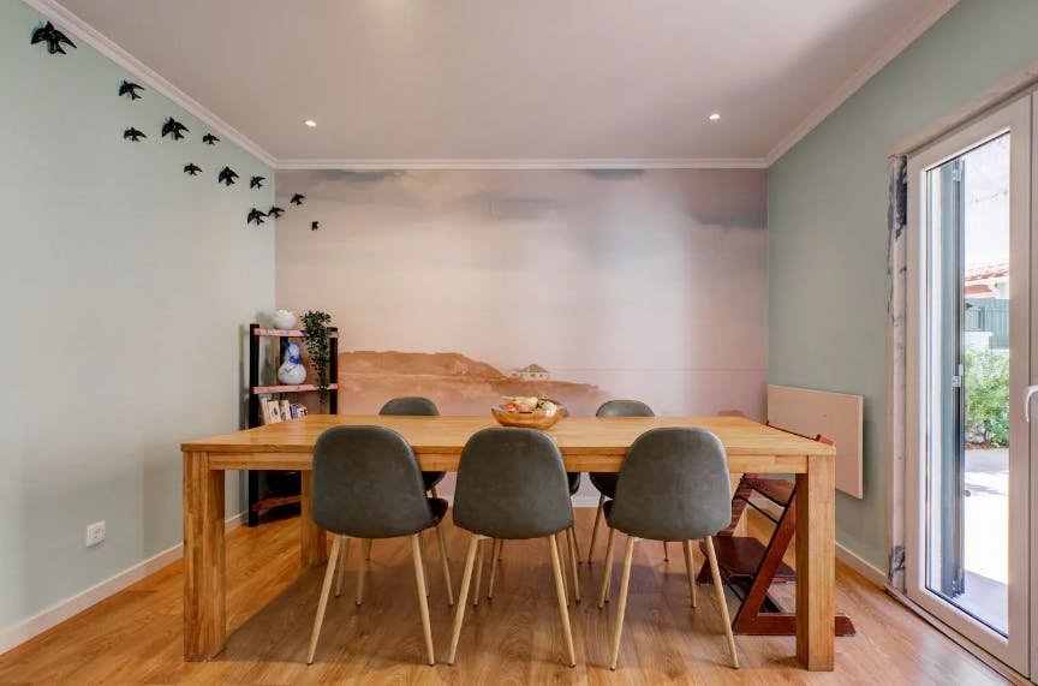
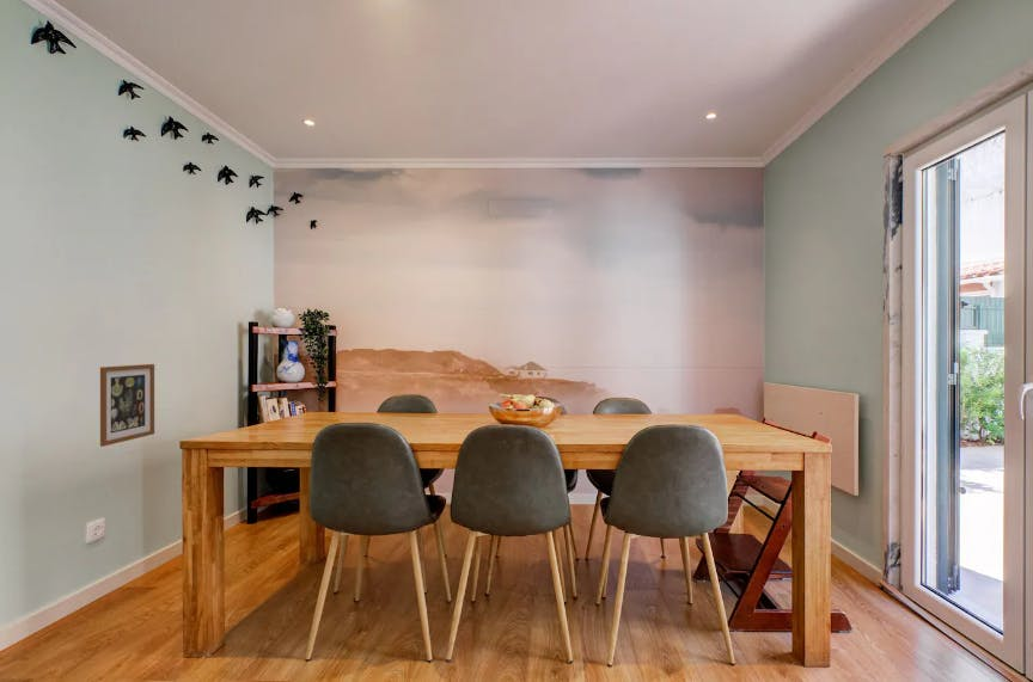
+ wall art (128, 403)
